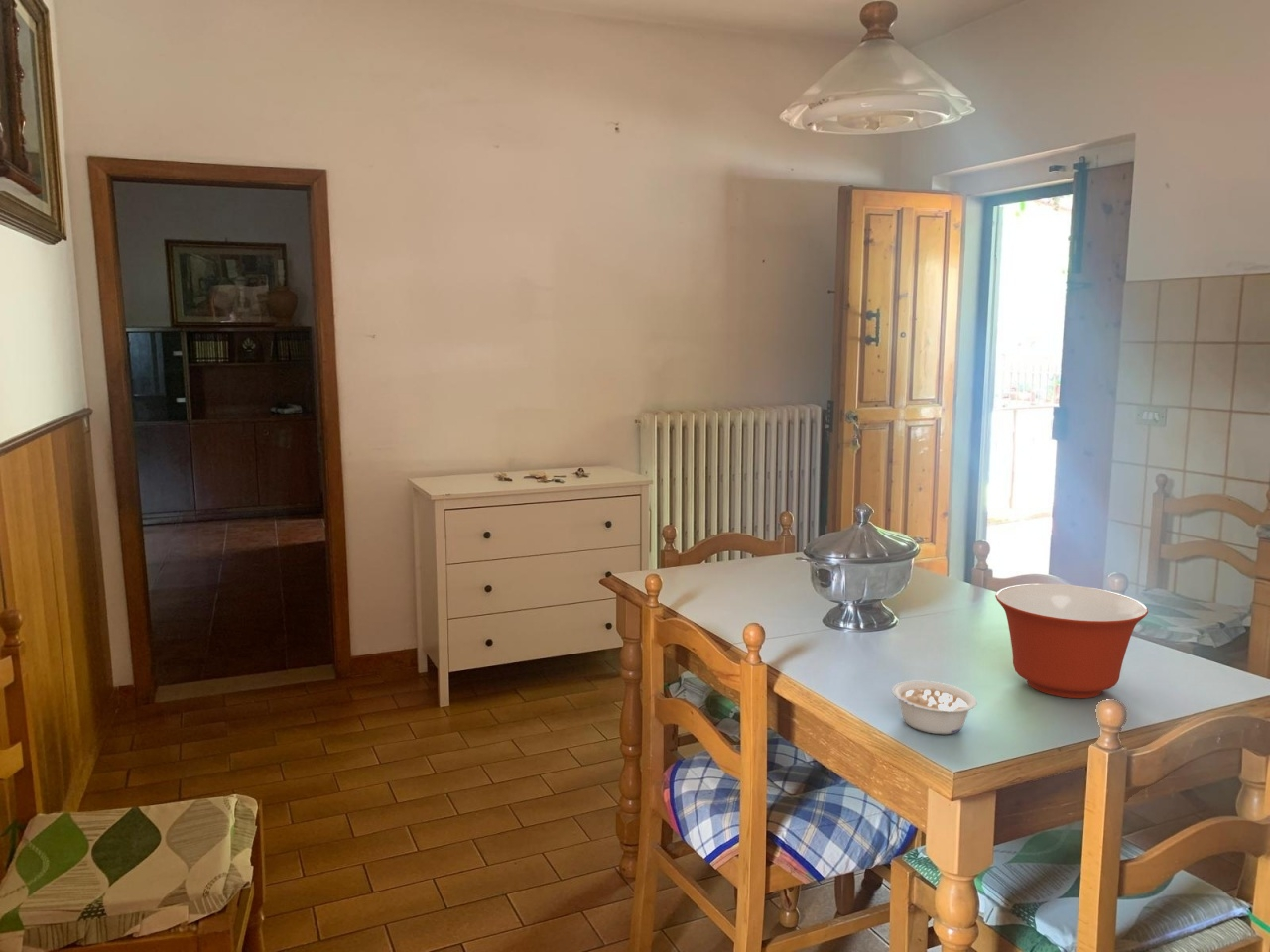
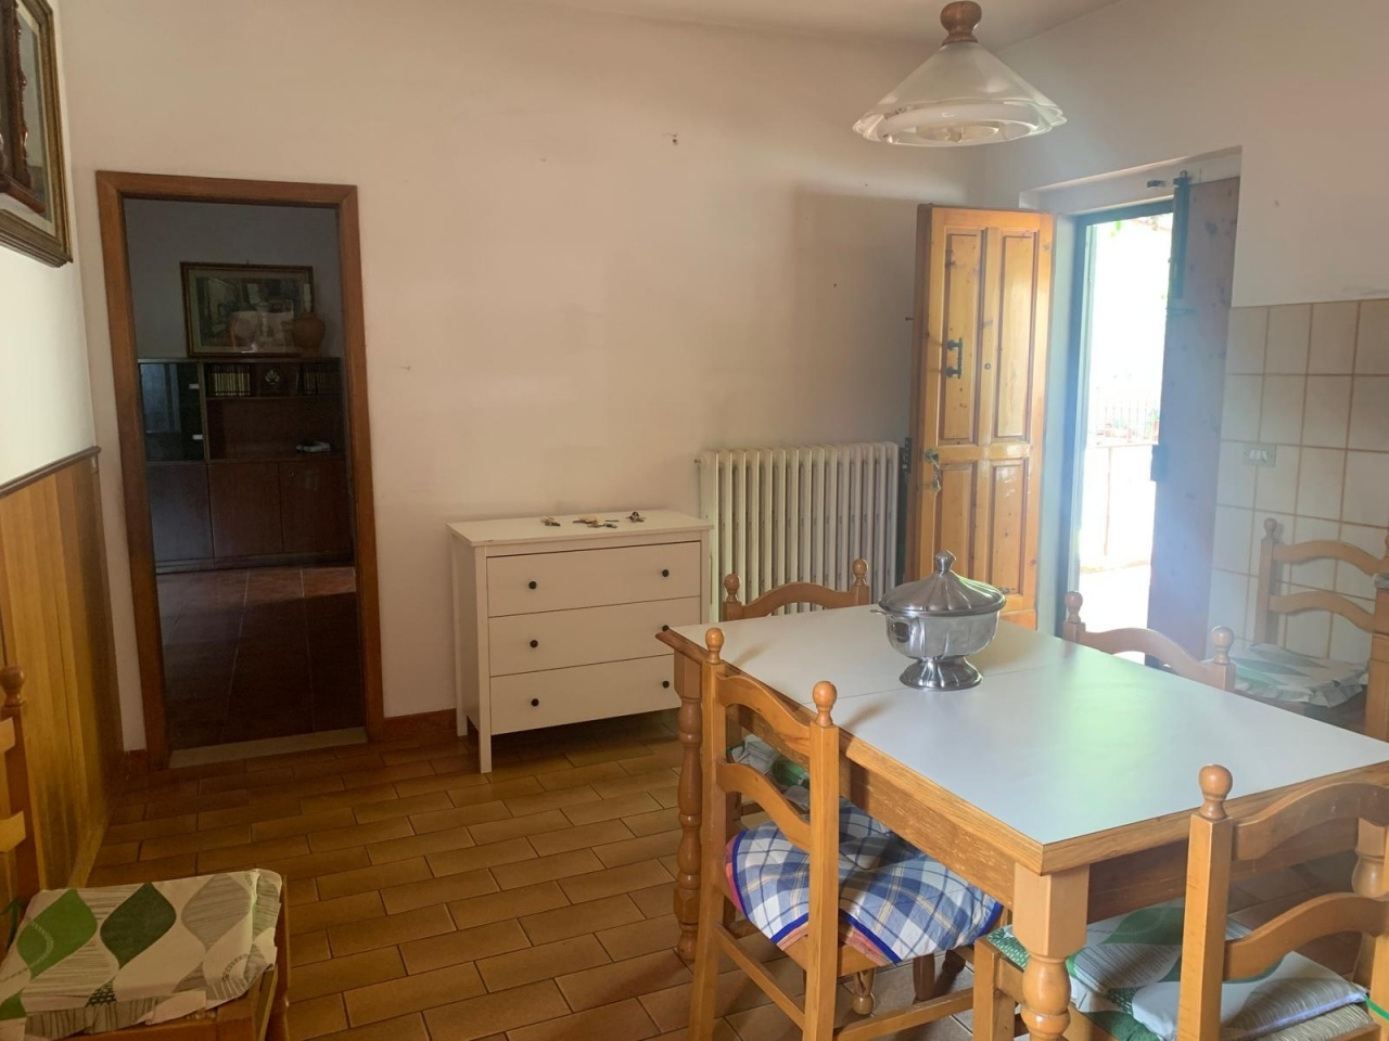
- legume (936, 707)
- mixing bowl (1067, 644)
